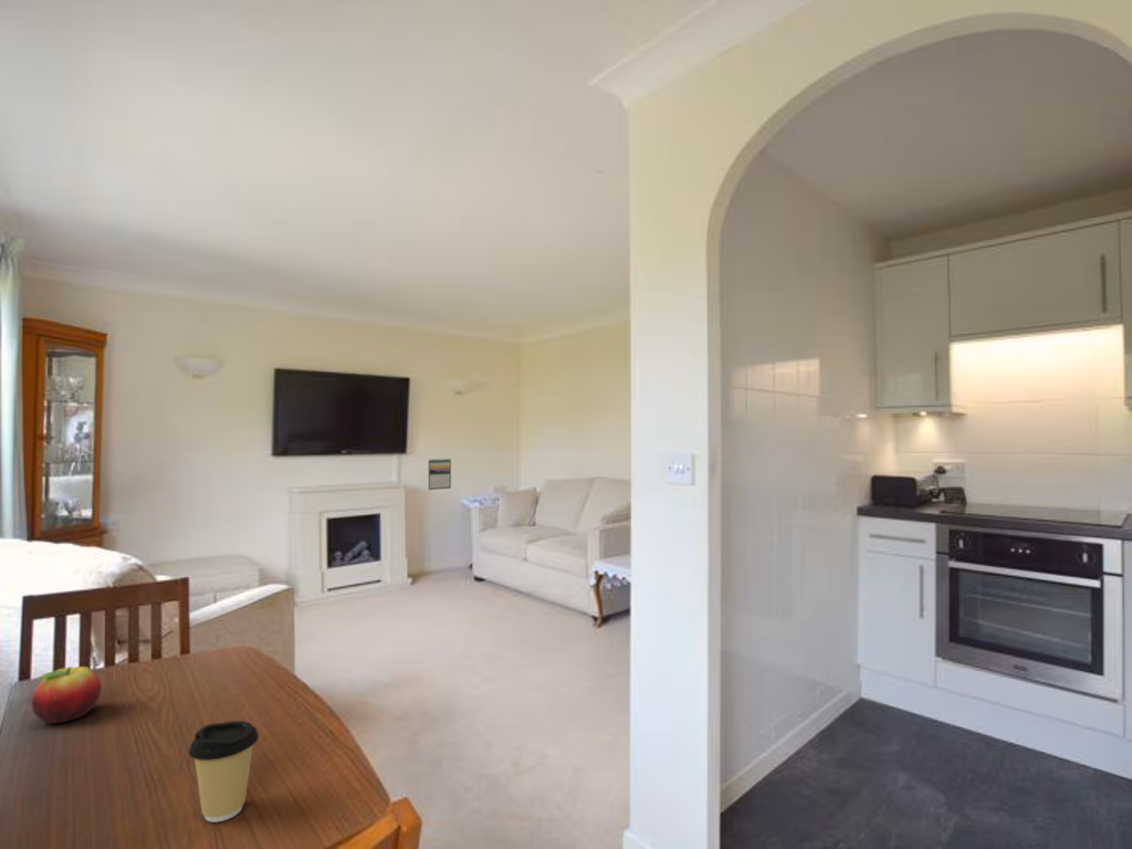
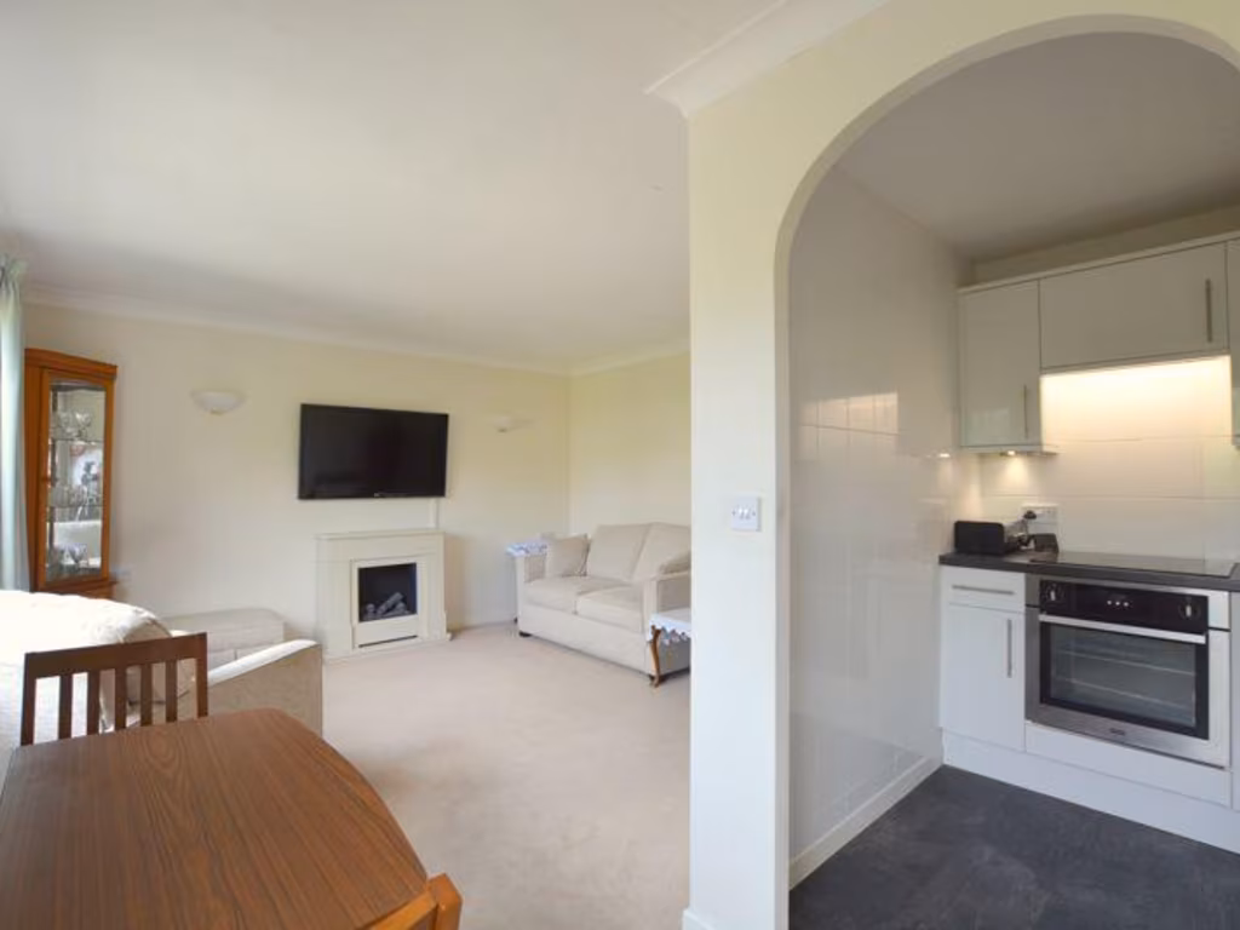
- fruit (66, 691)
- calendar (439, 473)
- coffee cup (223, 769)
